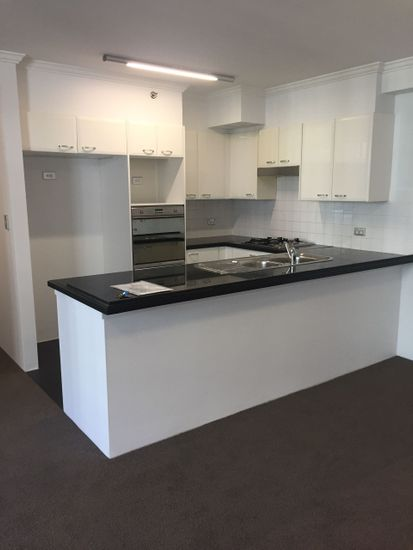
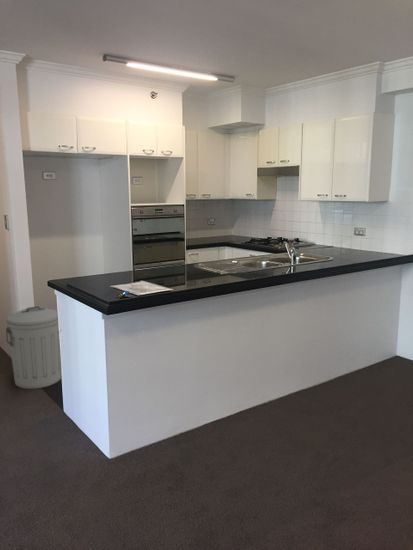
+ trash can (35, 343)
